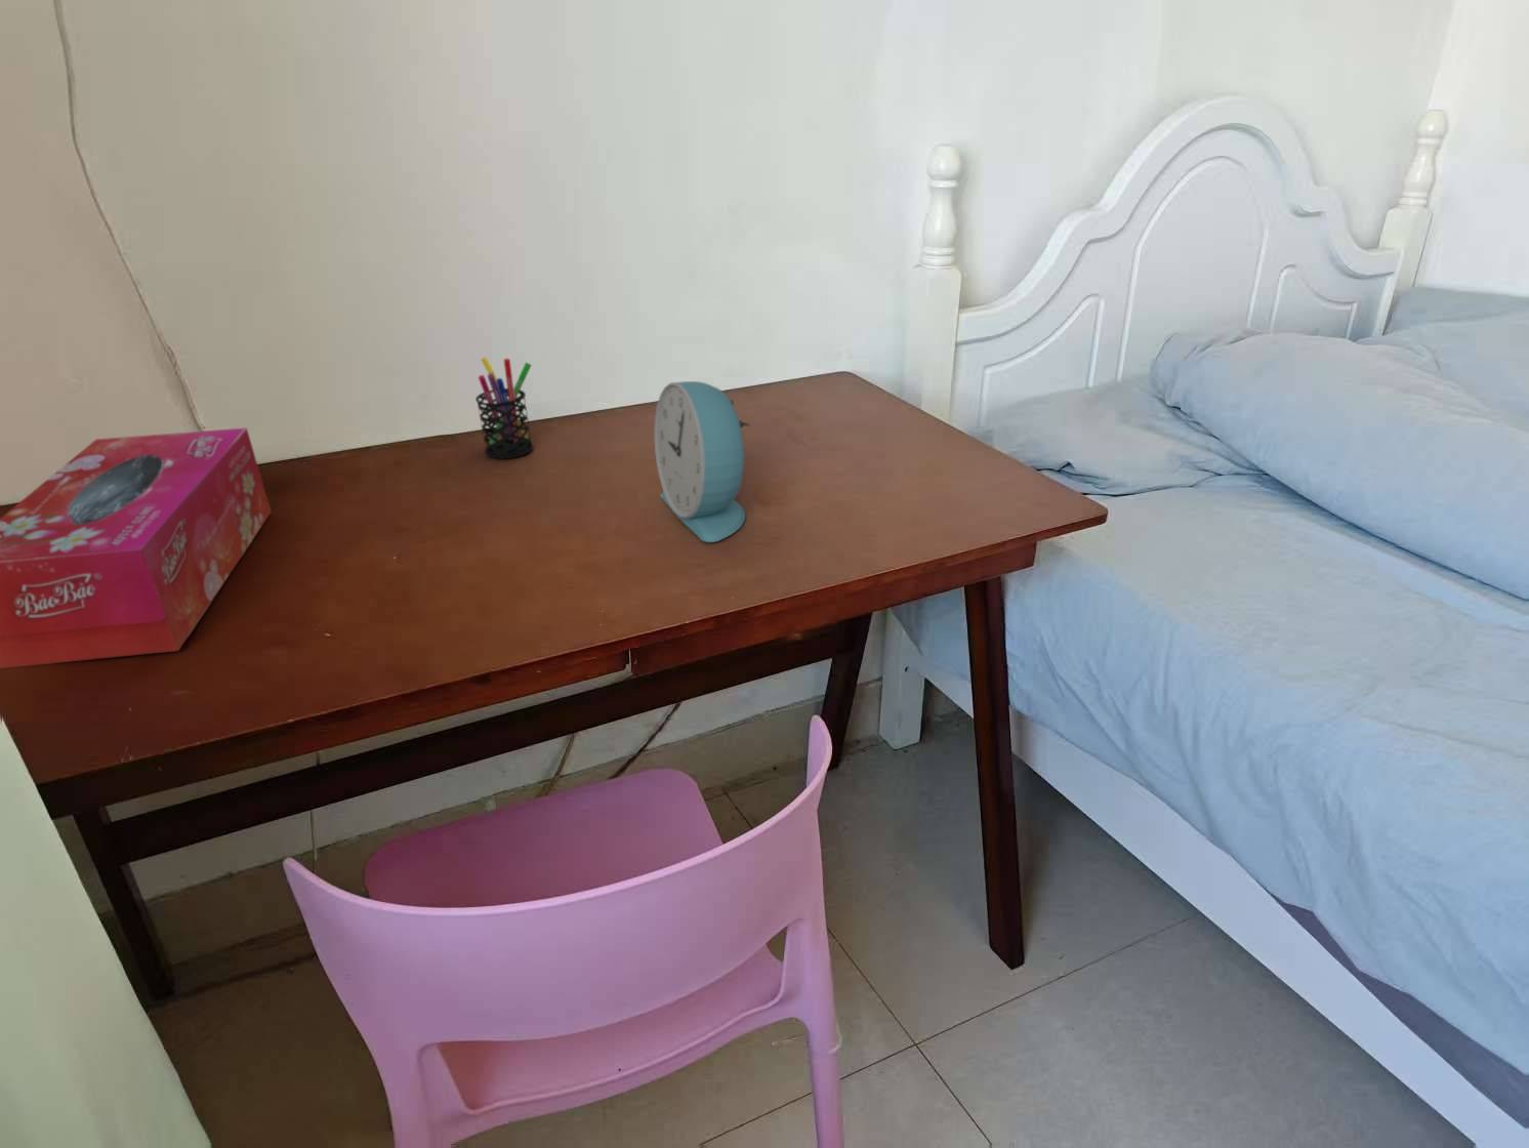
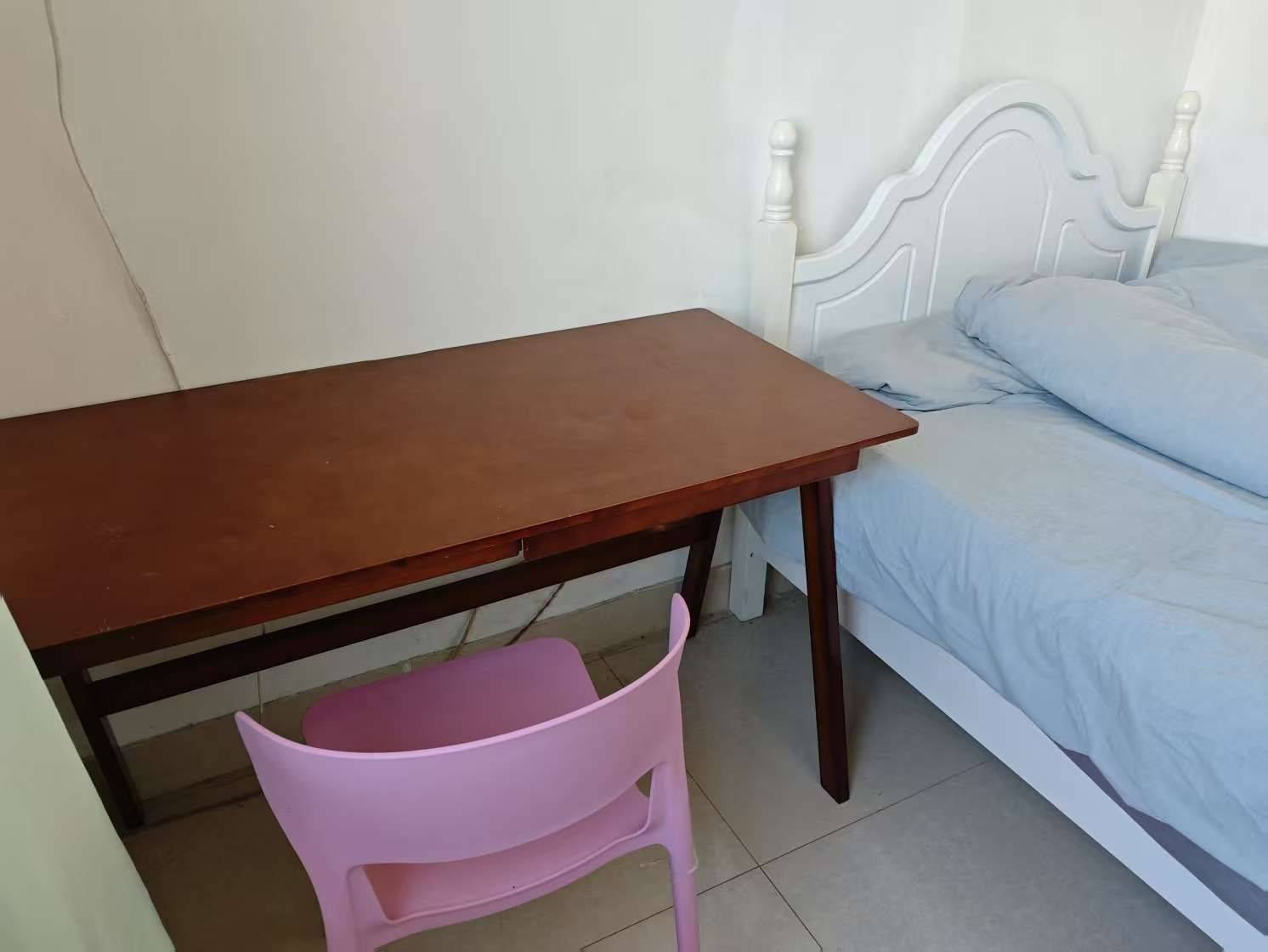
- tissue box (133, 534)
- alarm clock (704, 447)
- pen holder (508, 402)
